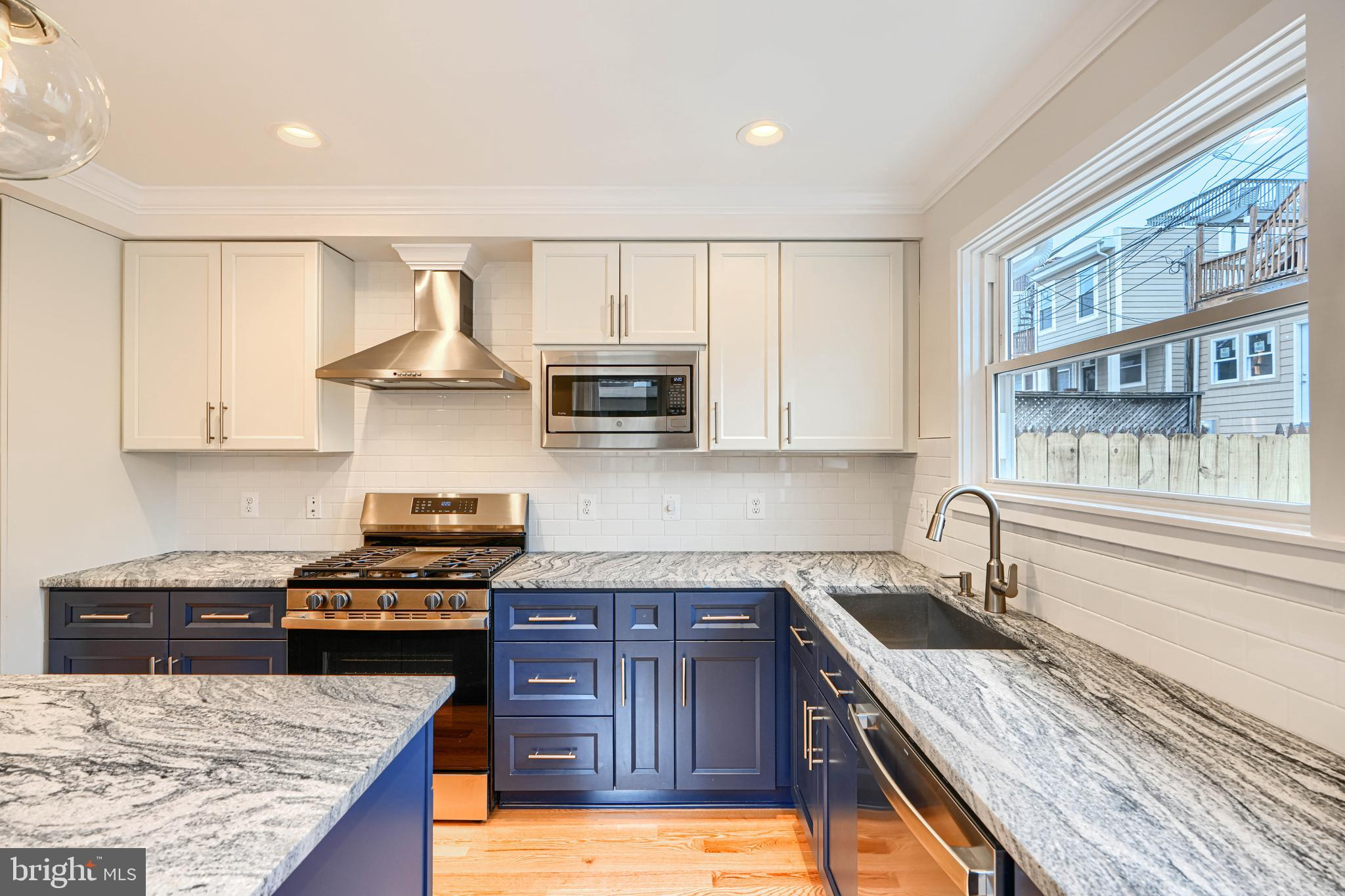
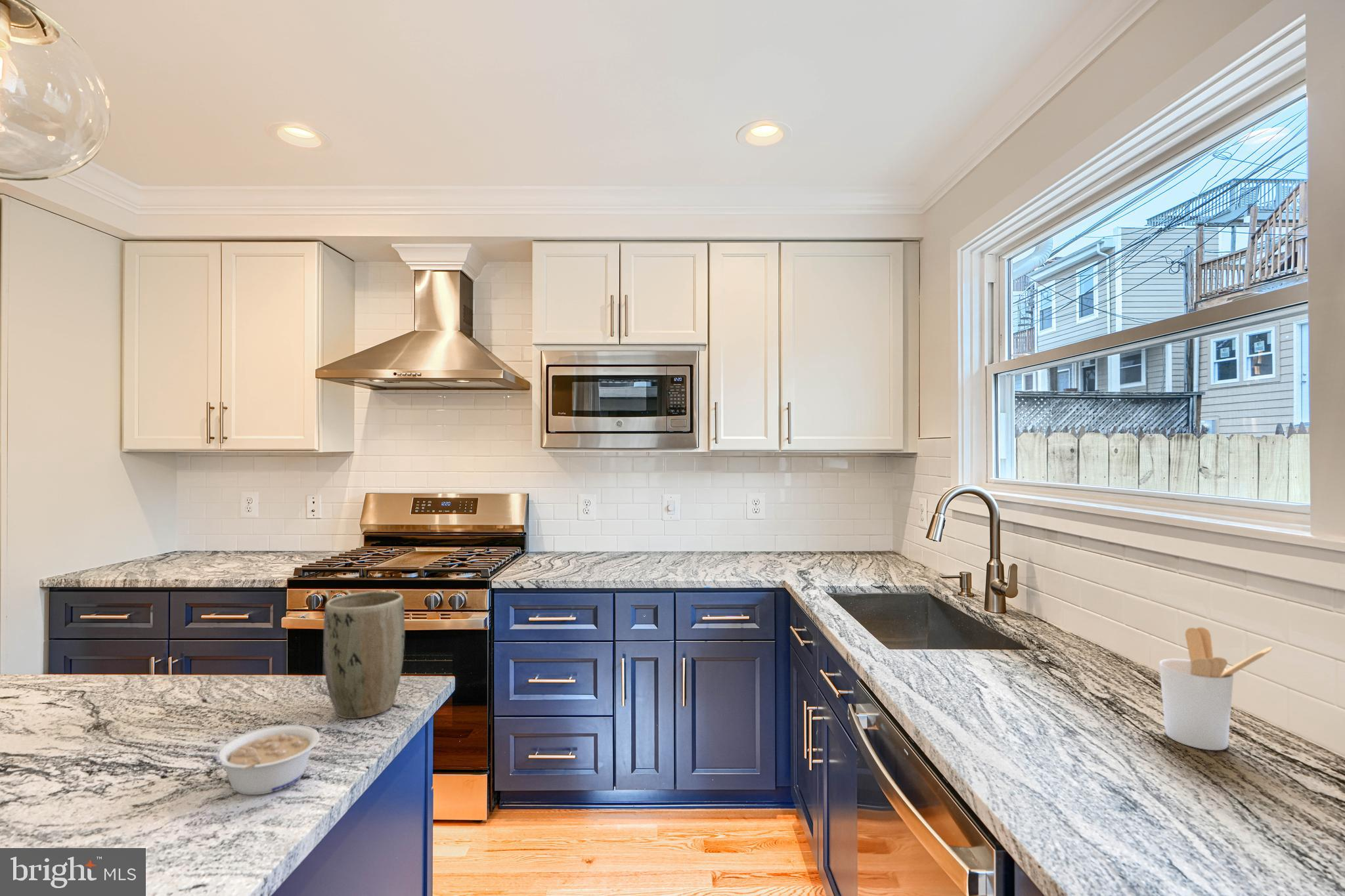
+ legume (270, 759)
+ utensil holder (1215, 689)
+ plant pot (365, 653)
